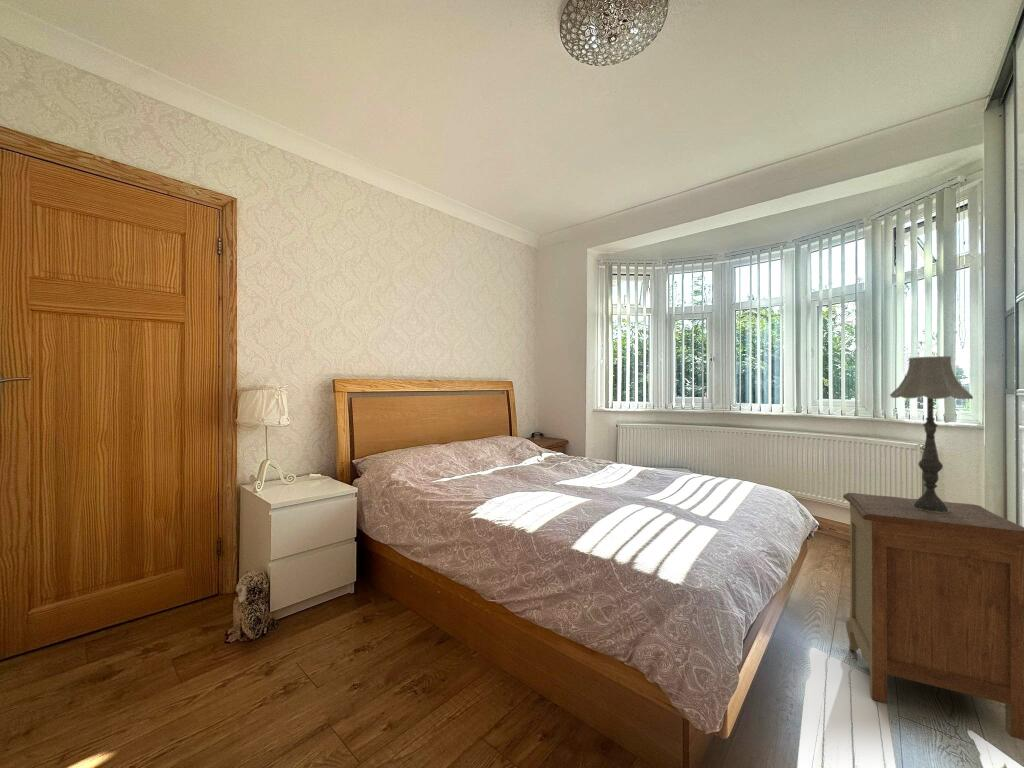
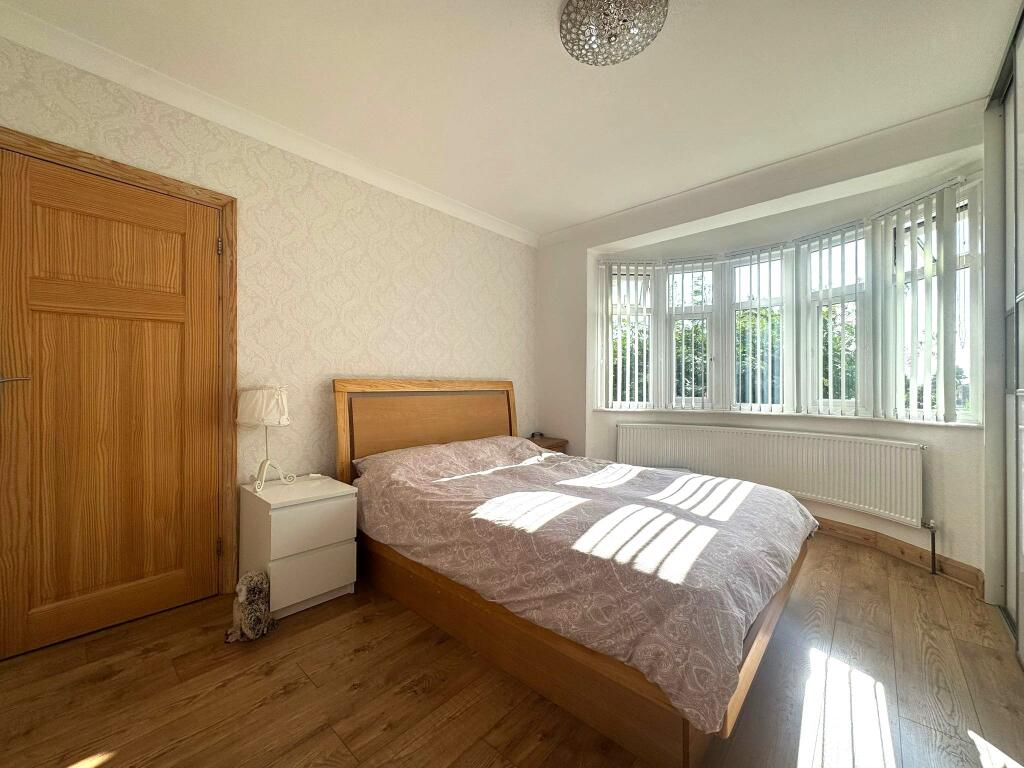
- nightstand (922, 594)
- table lamp (930, 432)
